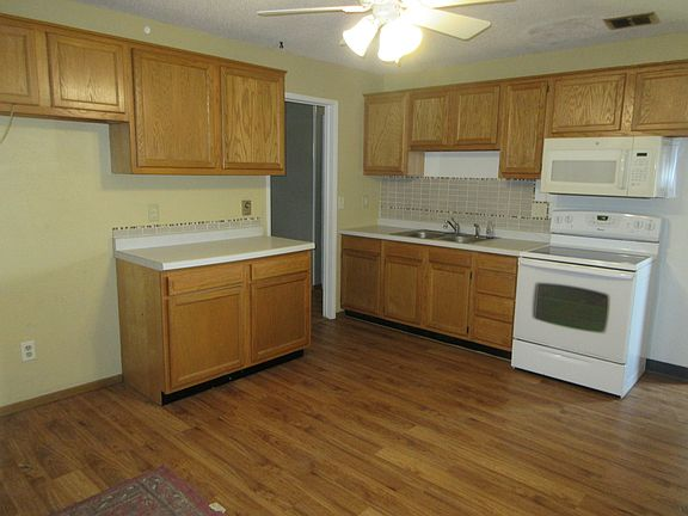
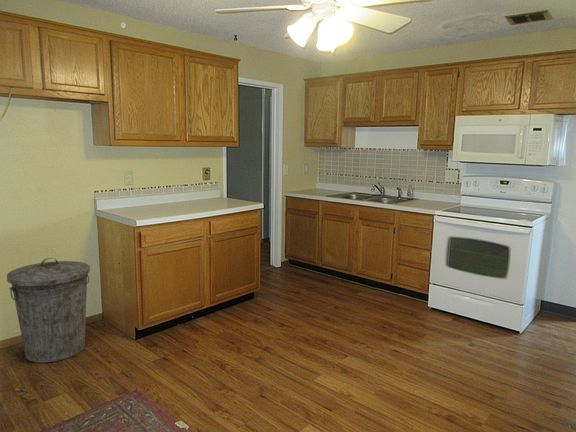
+ trash can (52, 304)
